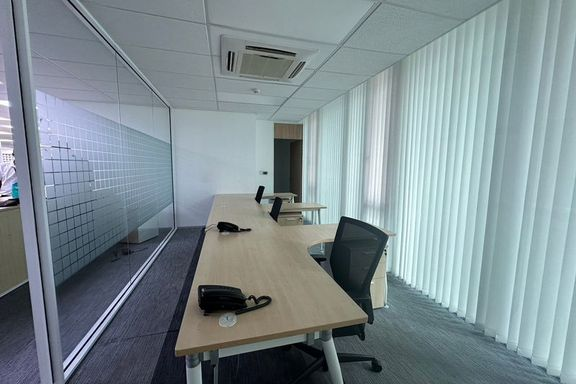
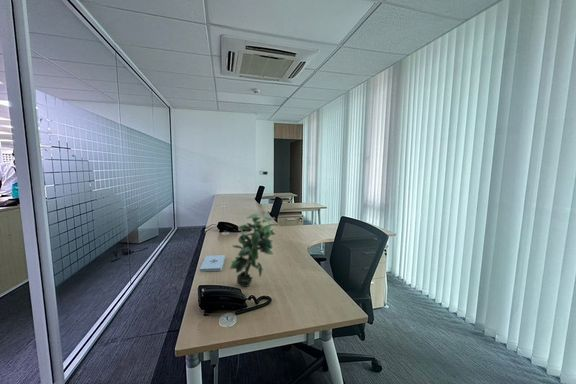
+ notepad (213, 262)
+ potted plant (254, 249)
